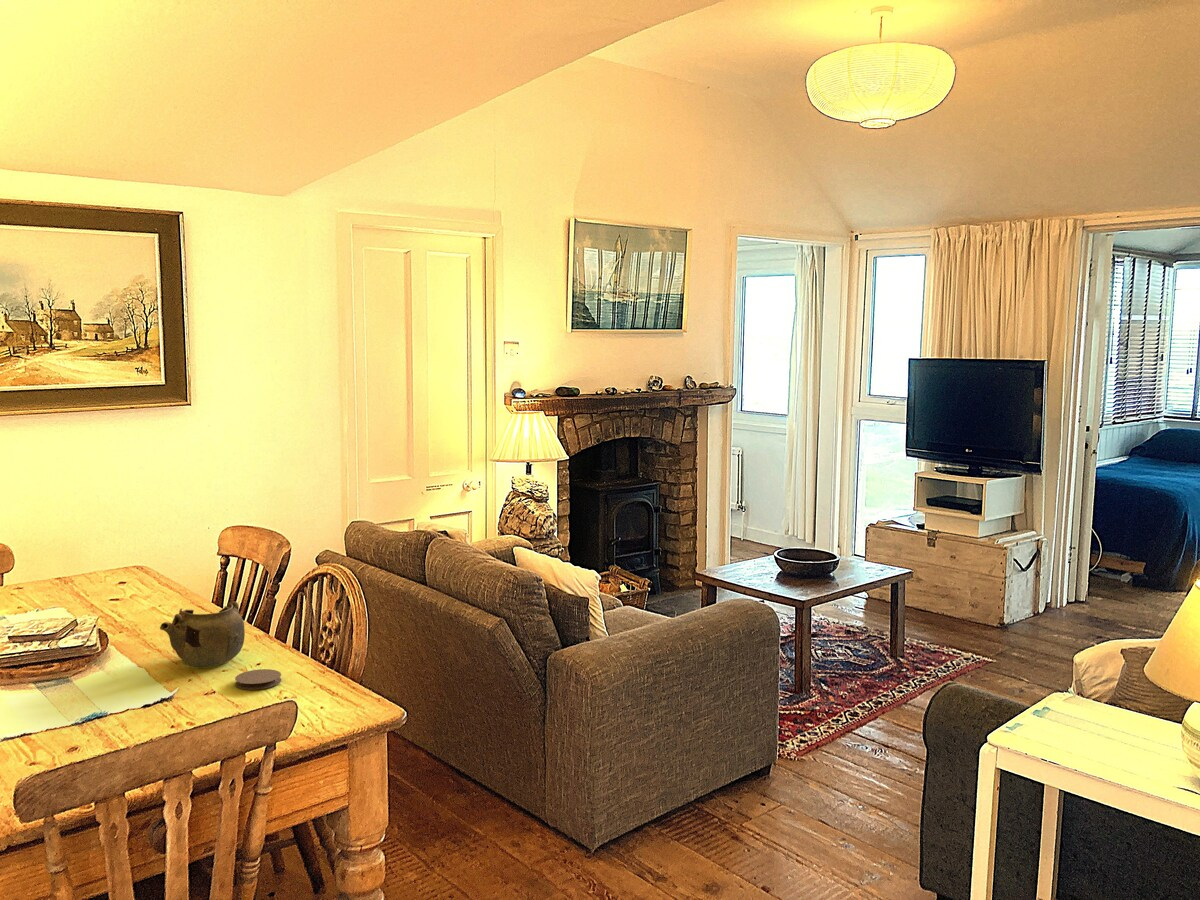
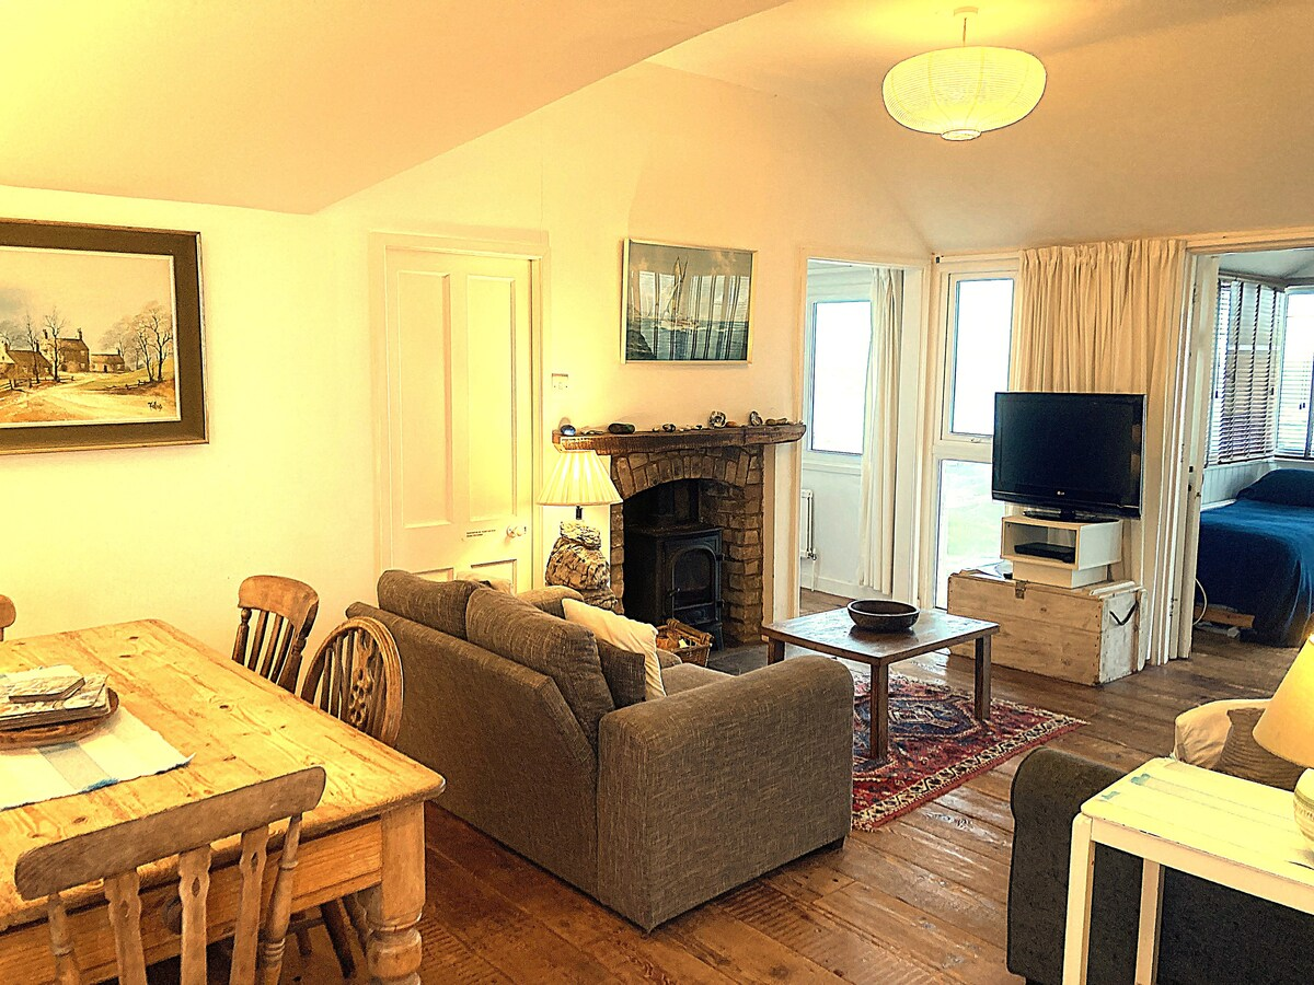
- teapot (199, 635)
- coaster (258, 679)
